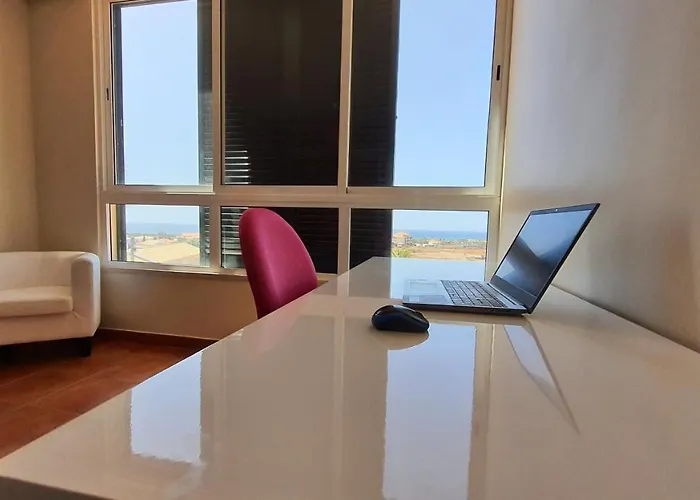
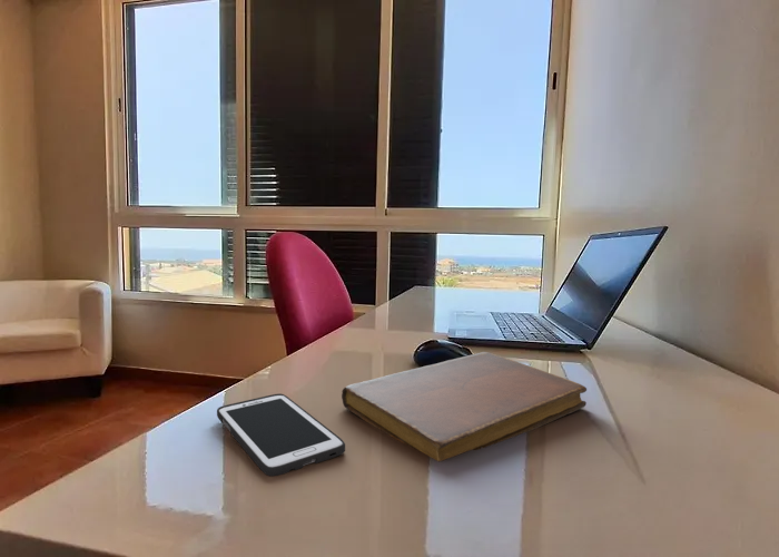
+ notebook (466, 394)
+ cell phone (276, 429)
